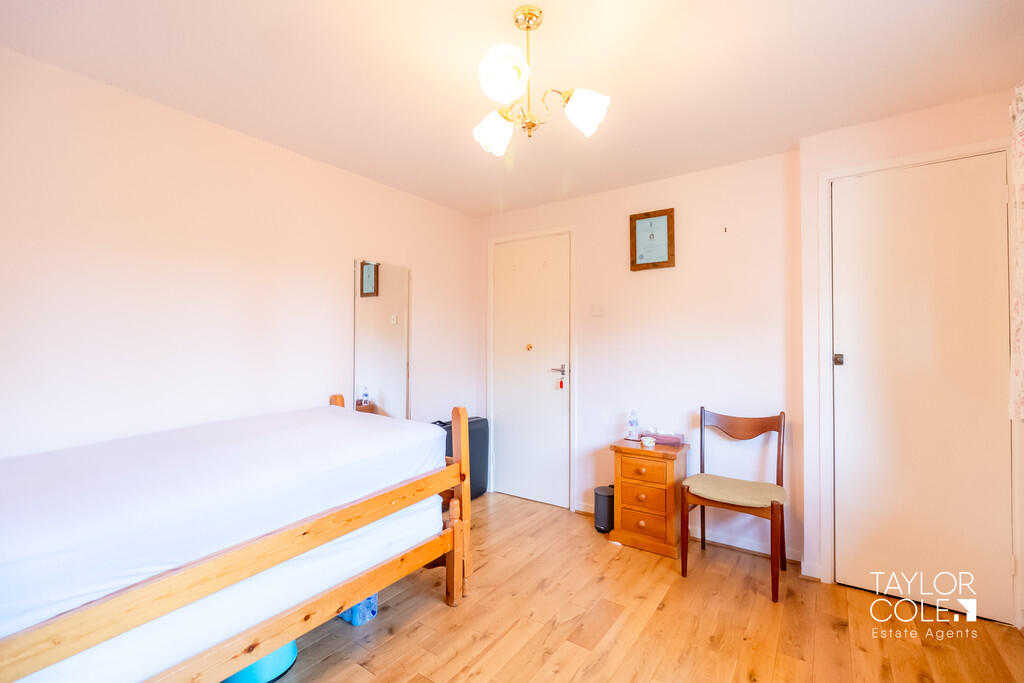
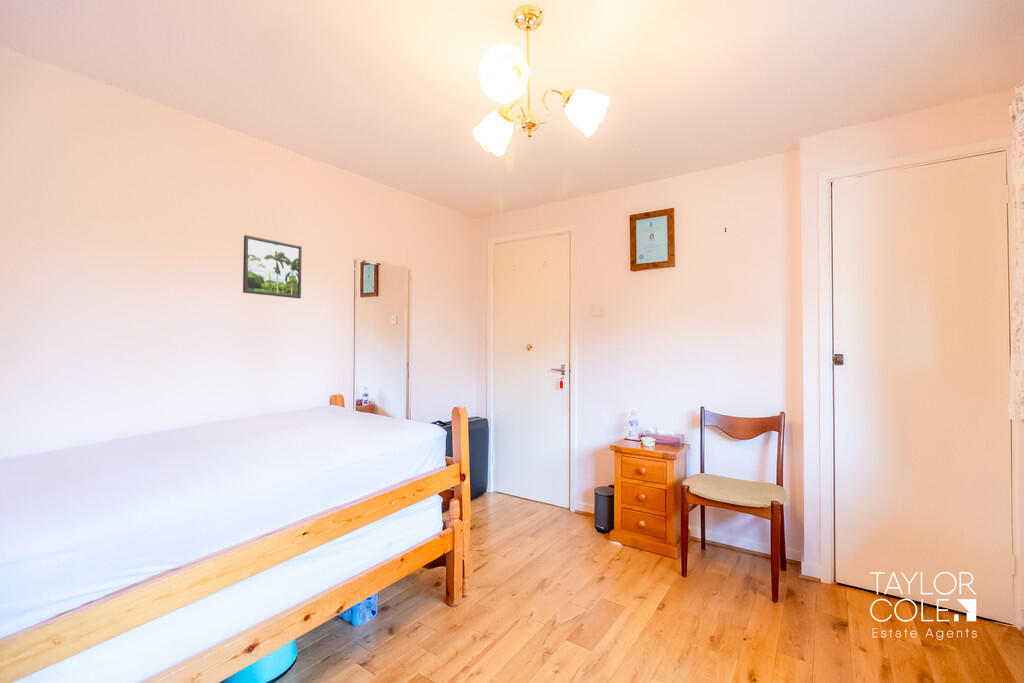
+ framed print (273, 268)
